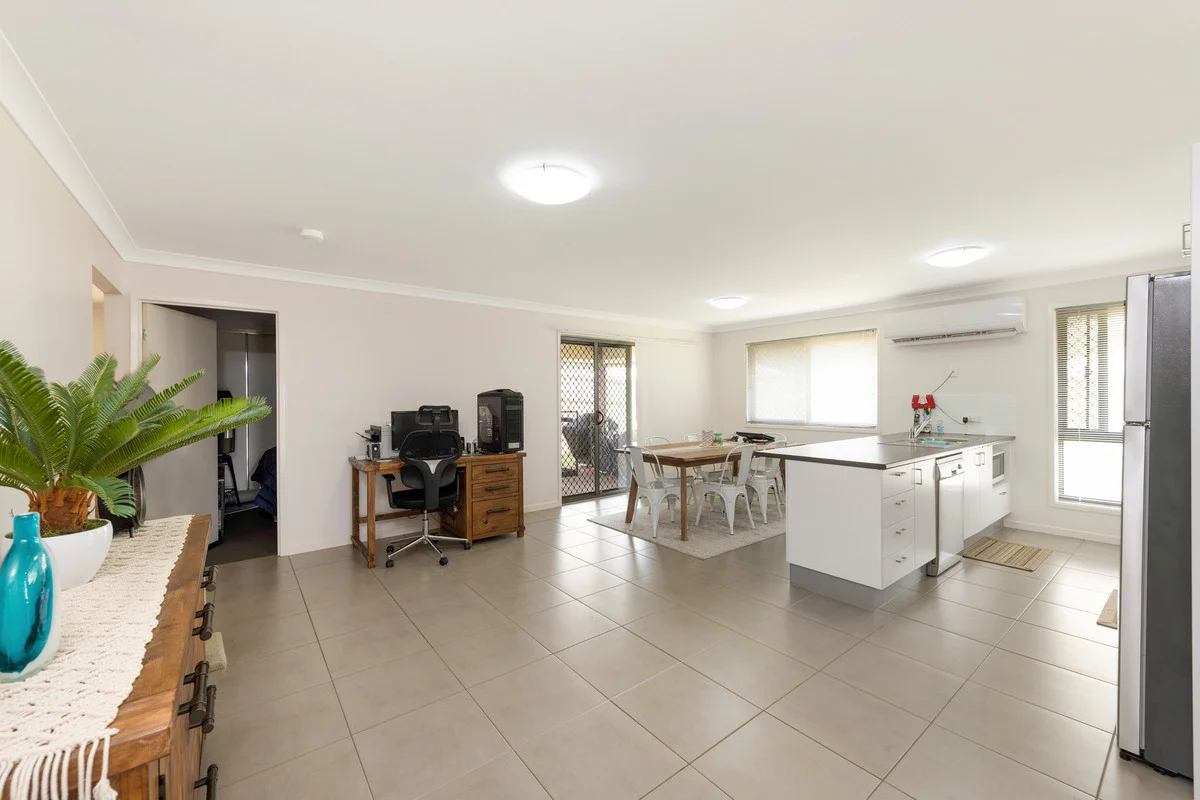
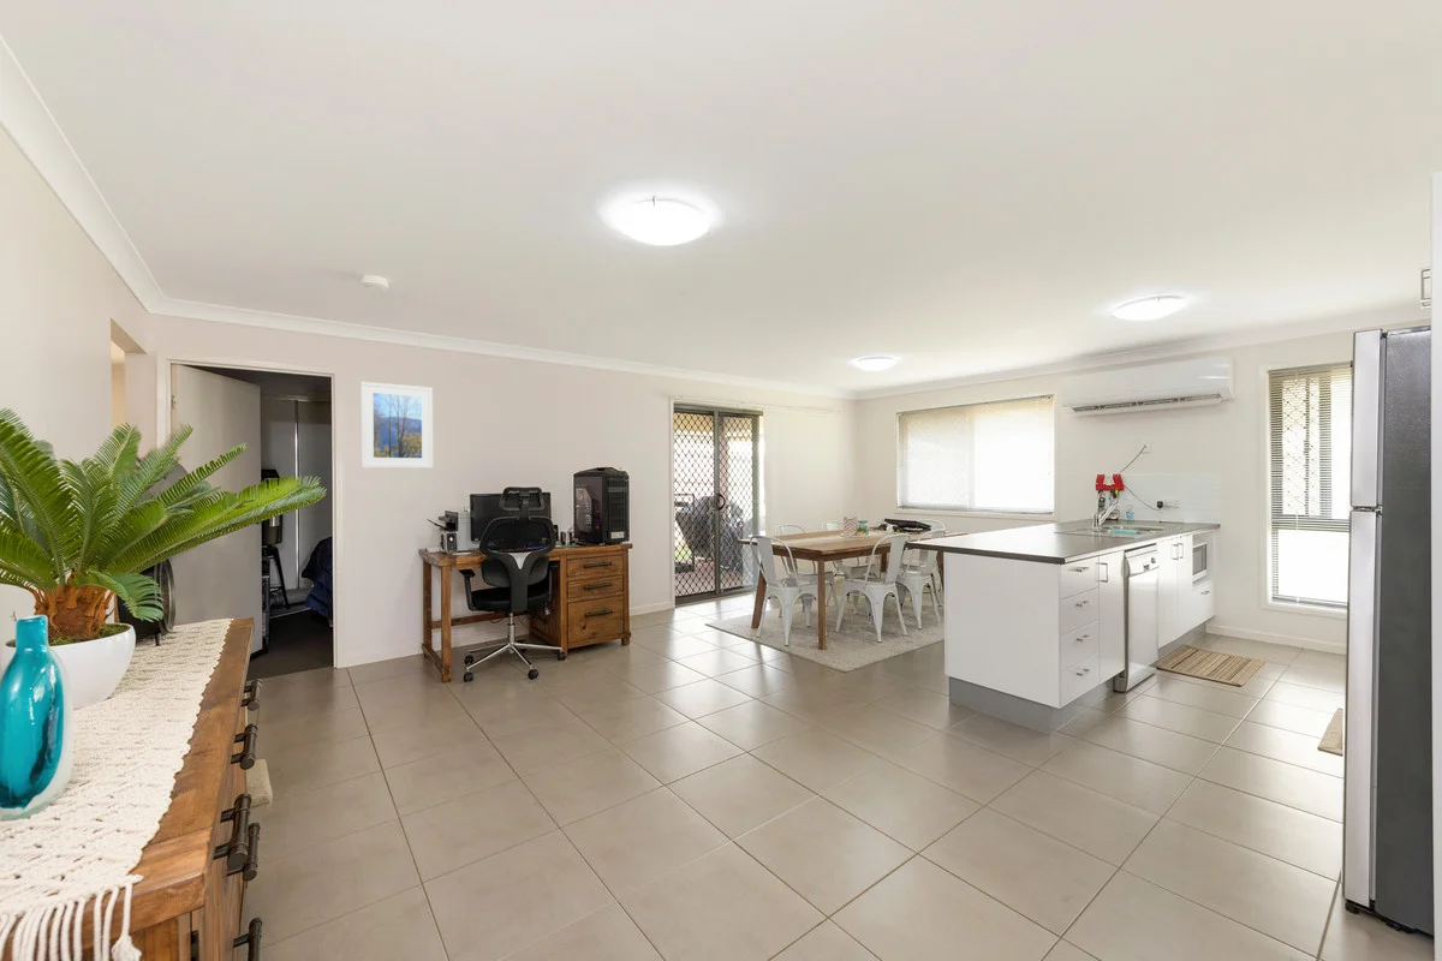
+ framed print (398, 425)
